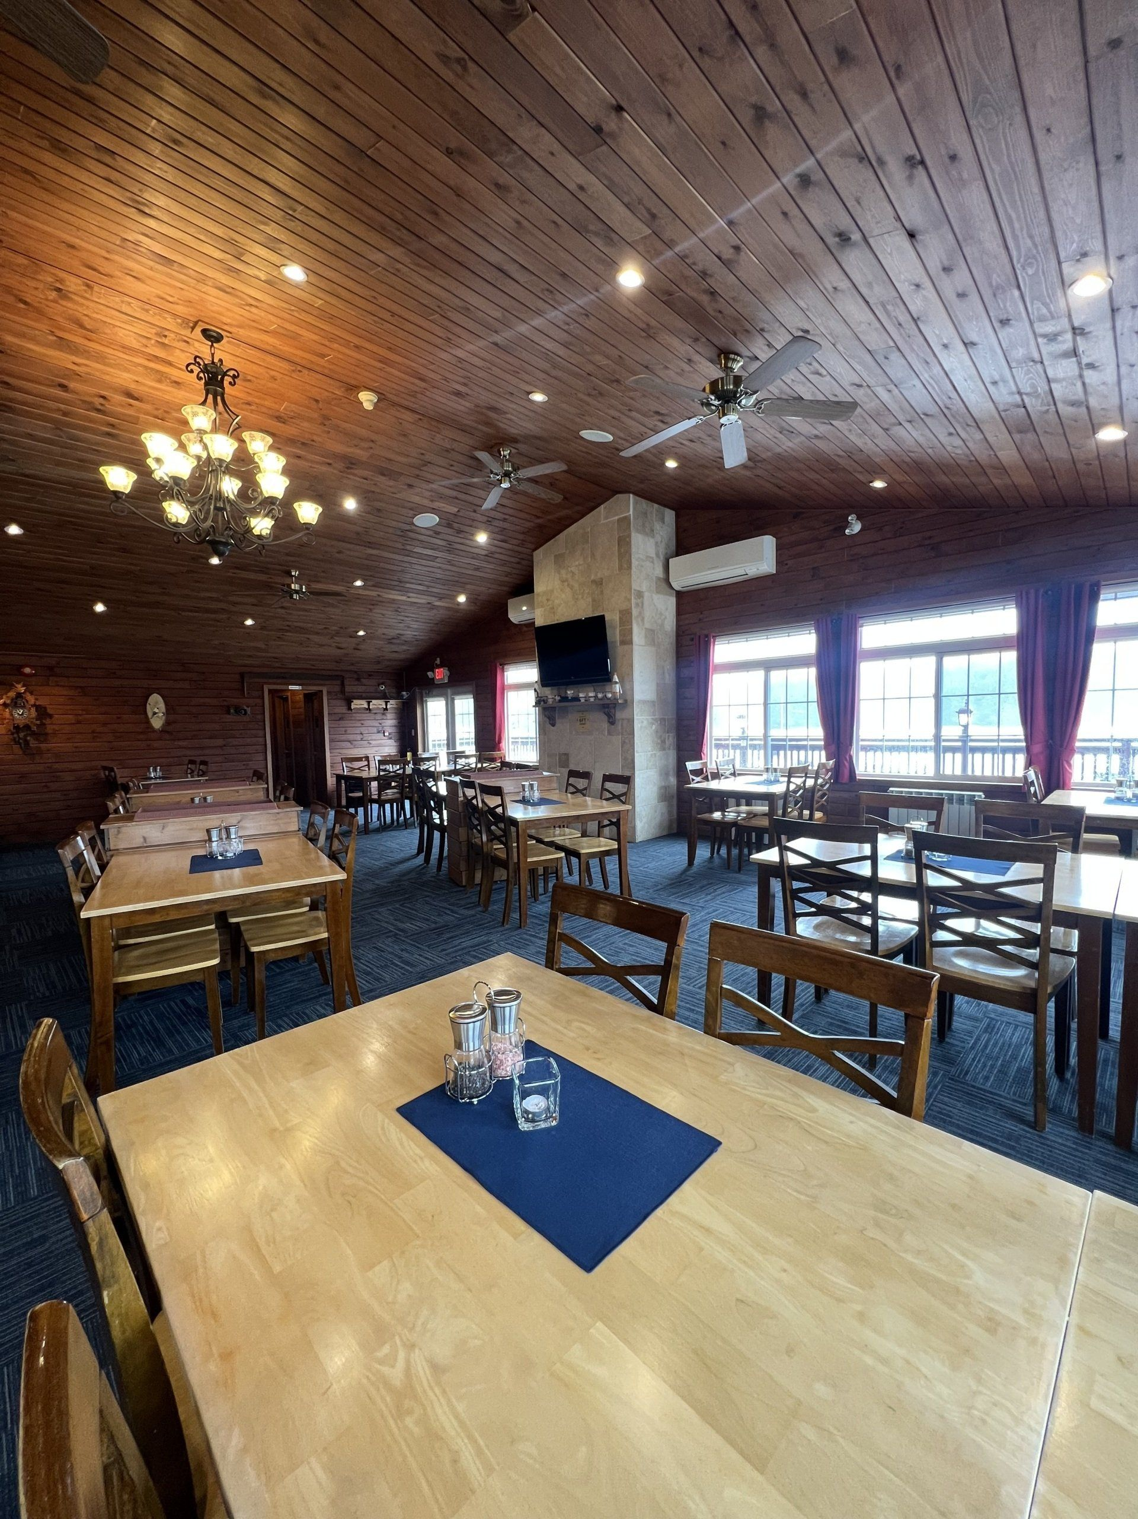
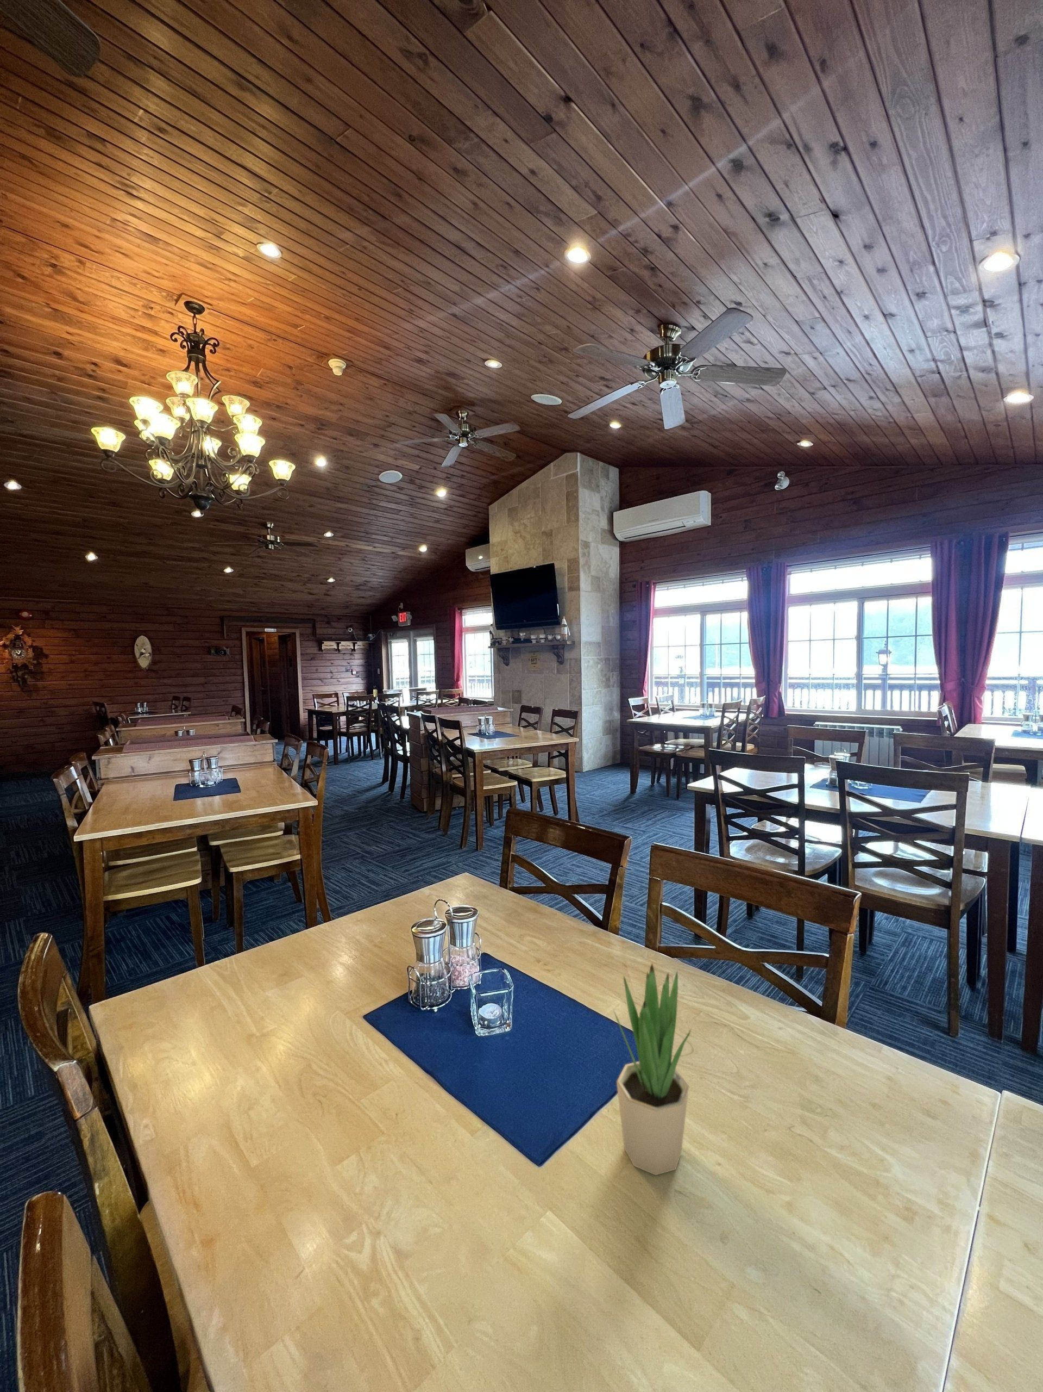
+ potted plant (657, 1053)
